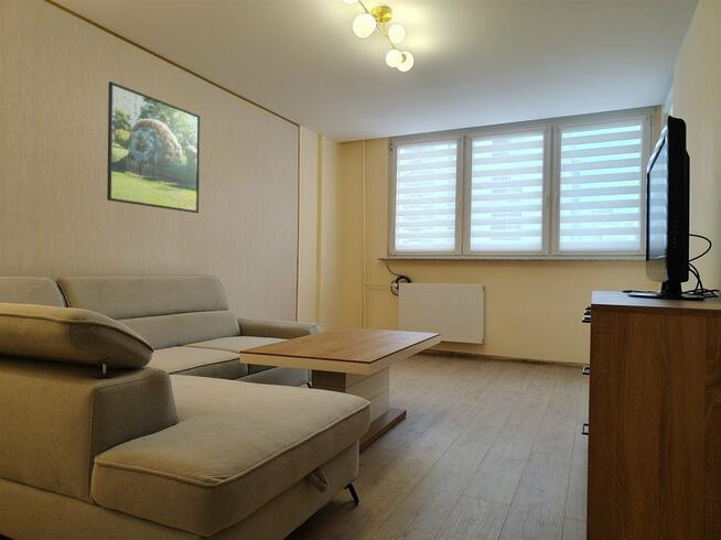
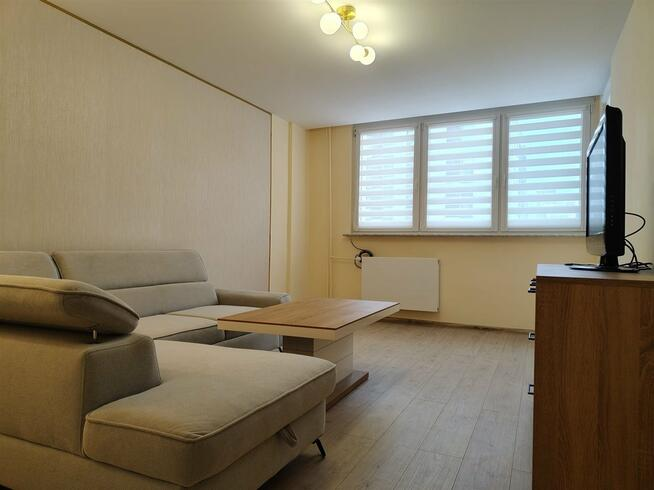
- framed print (158, 153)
